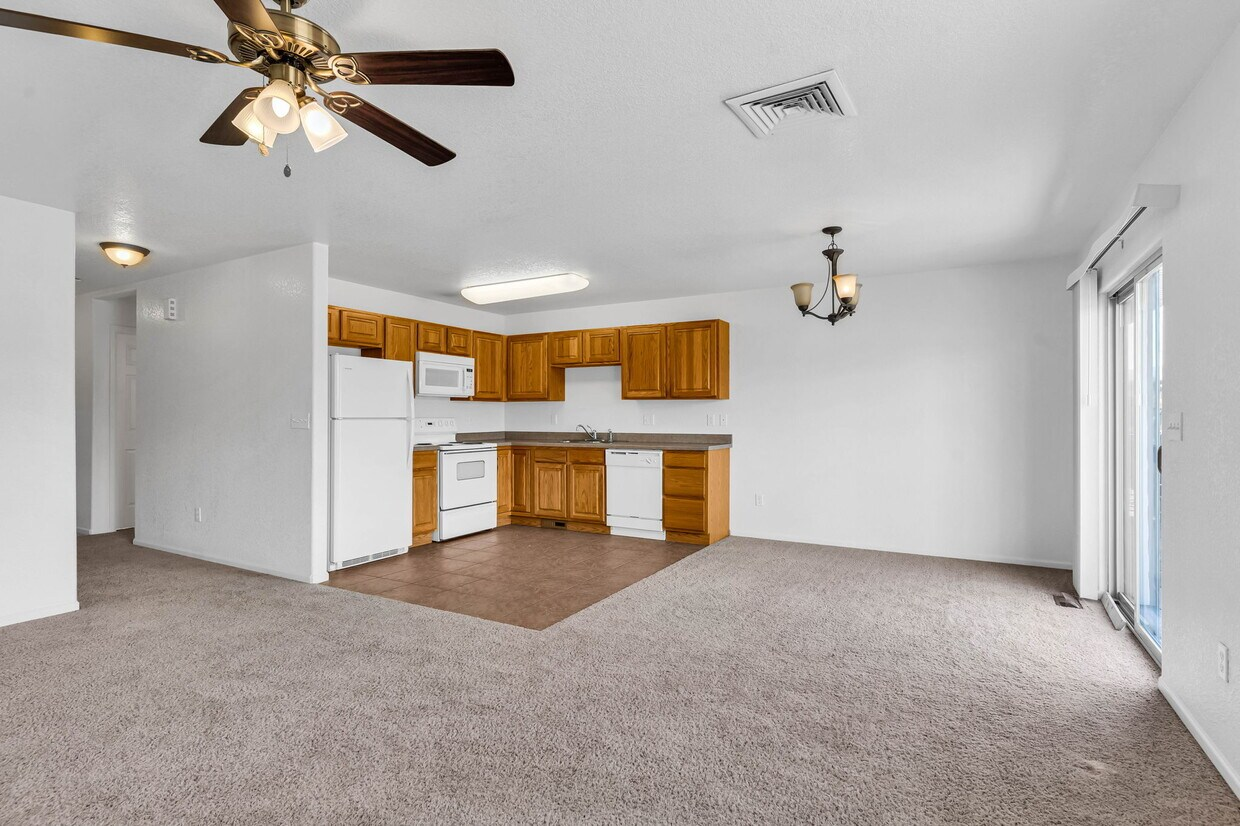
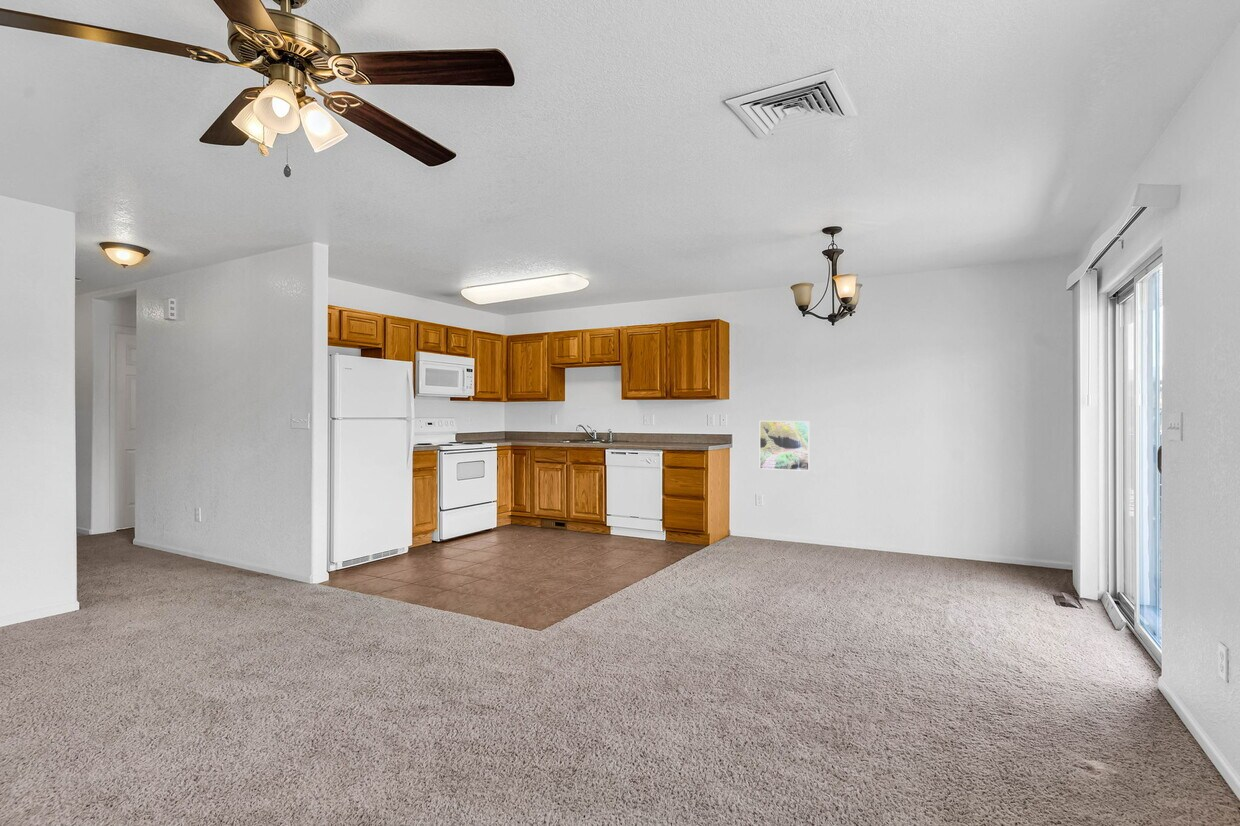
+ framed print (784, 445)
